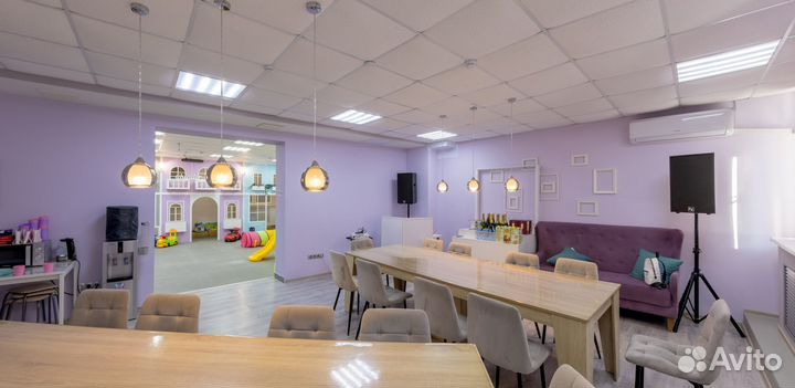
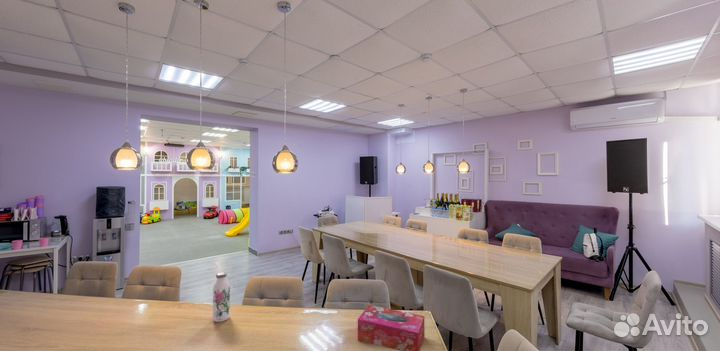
+ tissue box (391, 327)
+ water bottle (221, 295)
